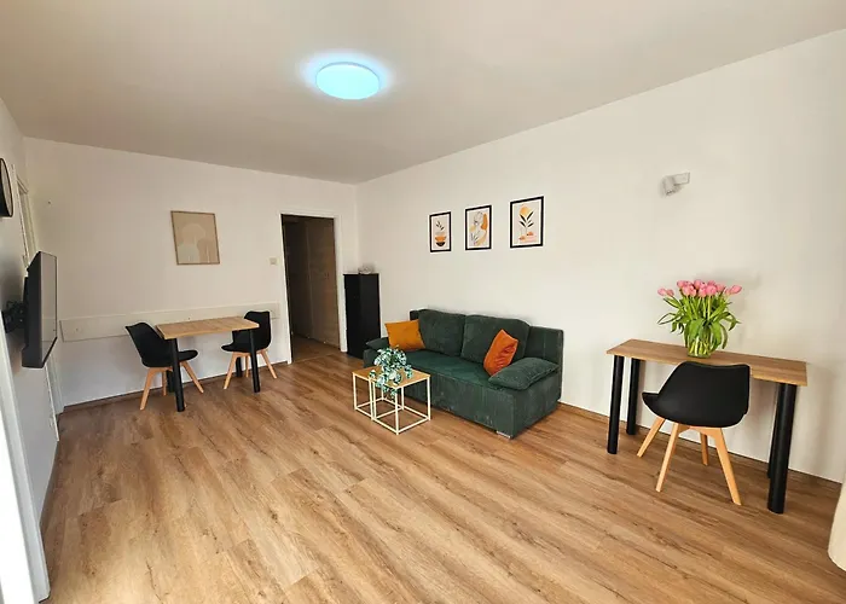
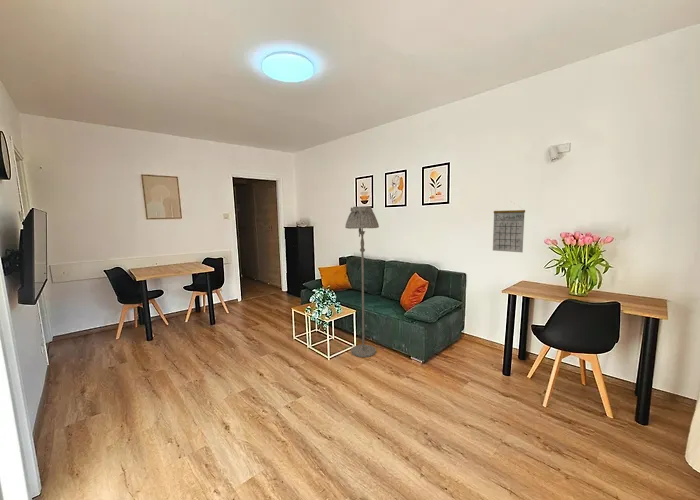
+ calendar (508, 226)
+ floor lamp (362, 280)
